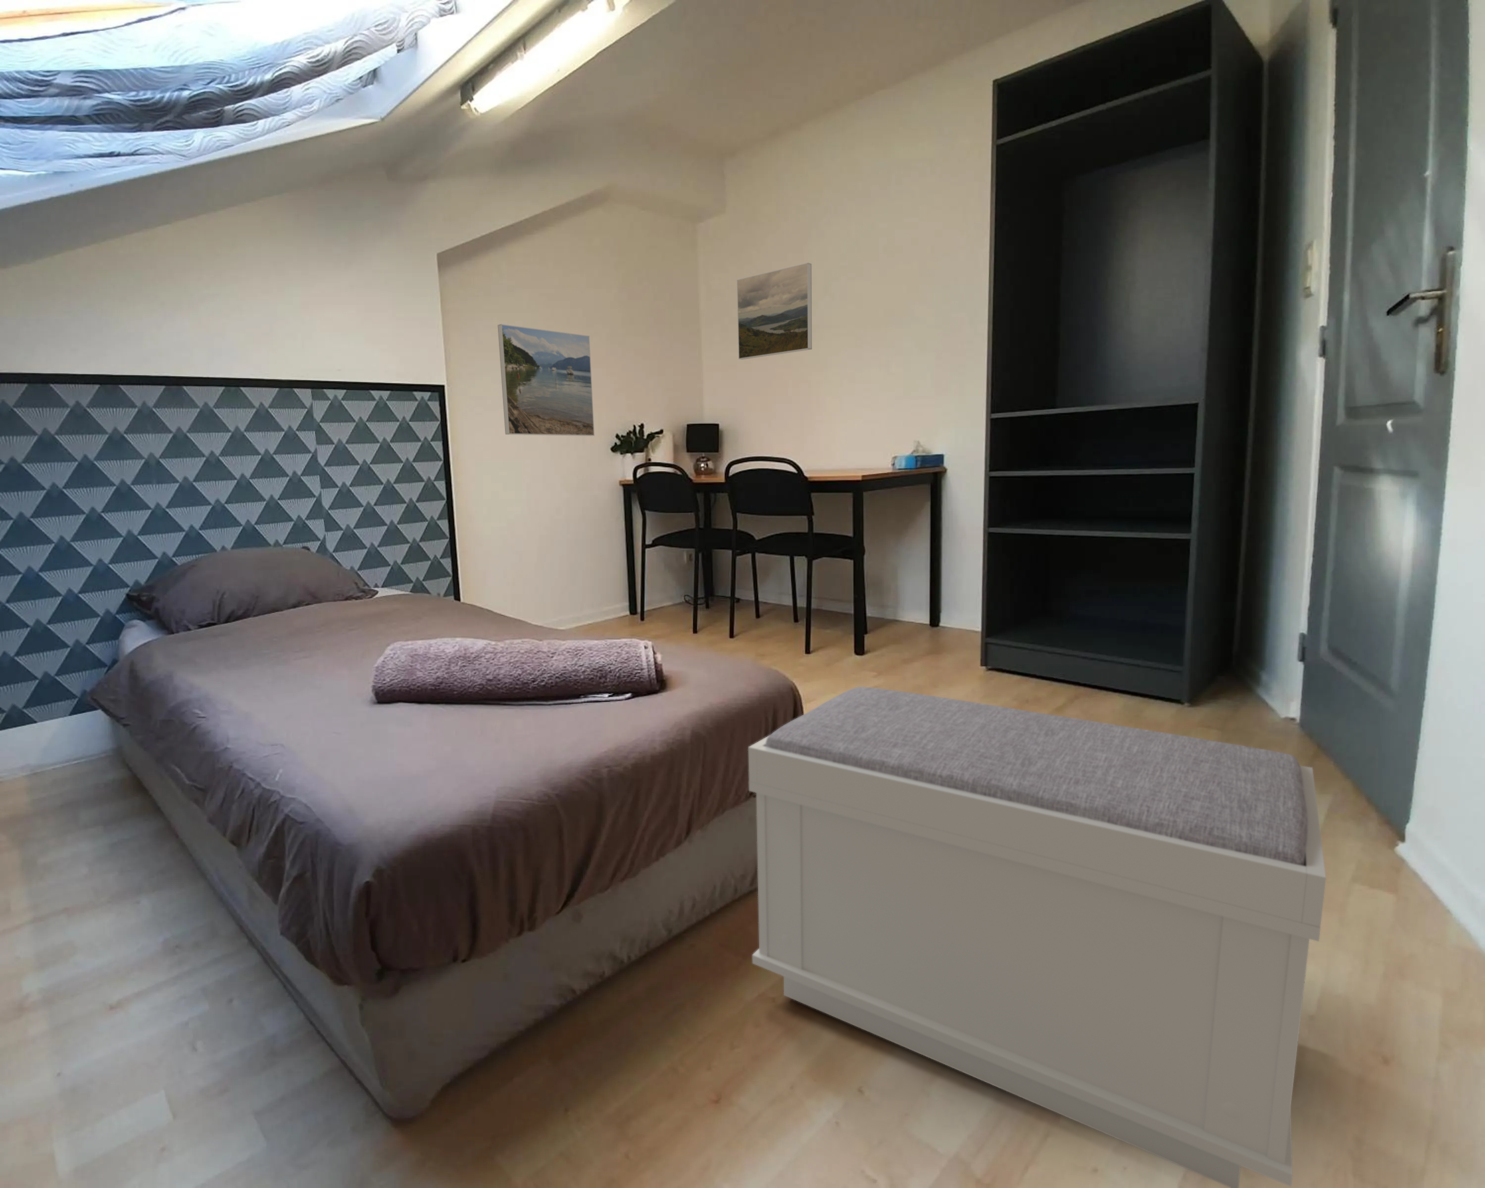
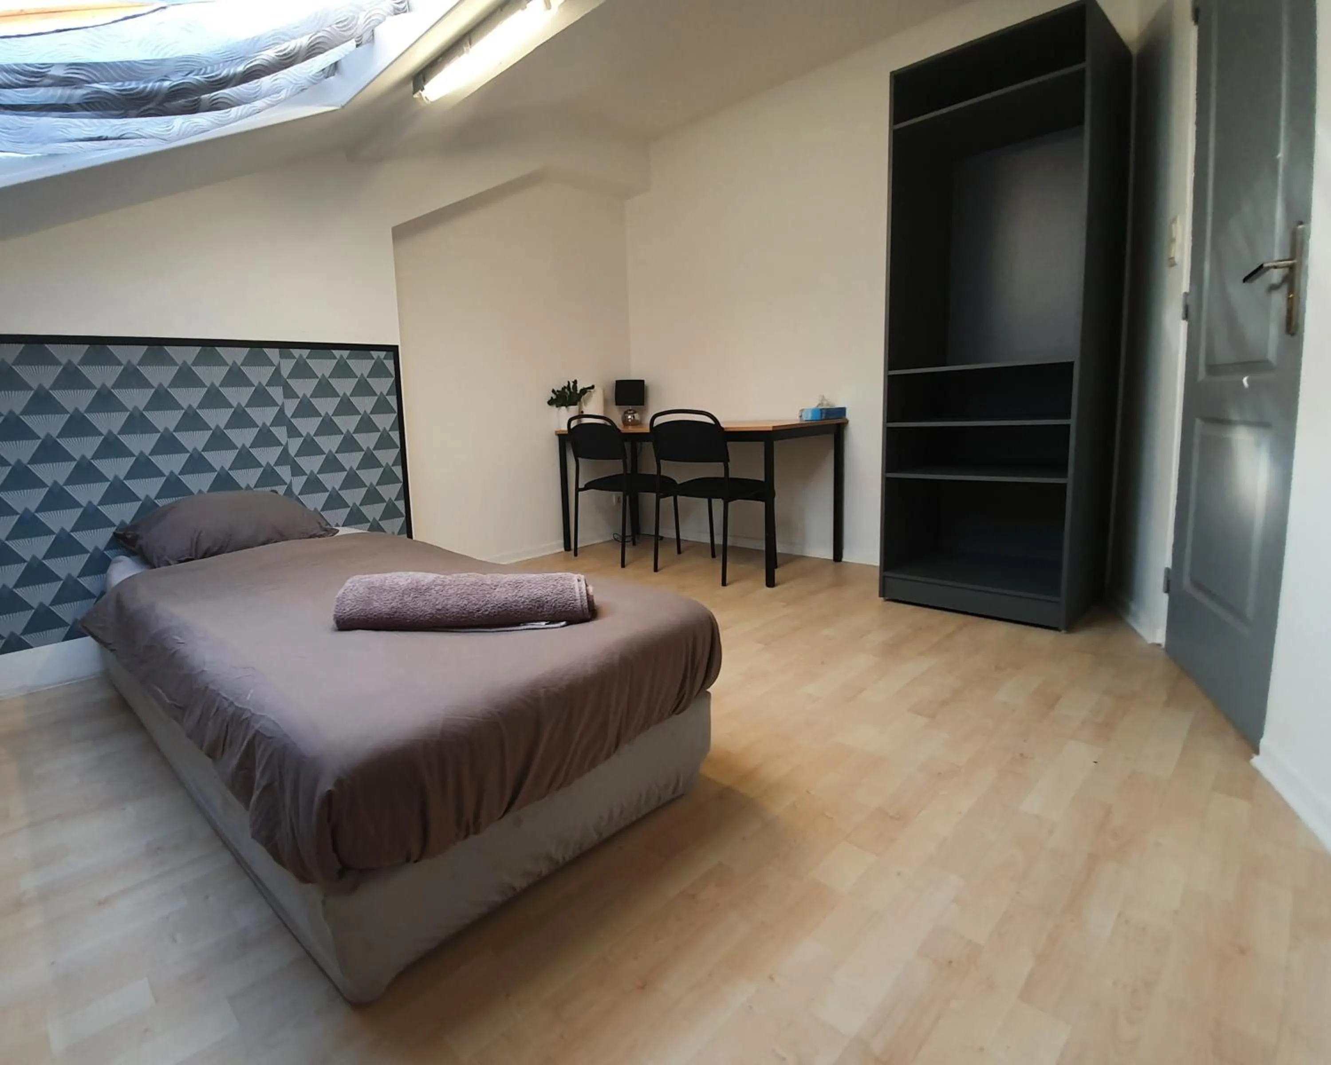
- bench (1011, 879)
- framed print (773, 313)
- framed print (548, 383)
